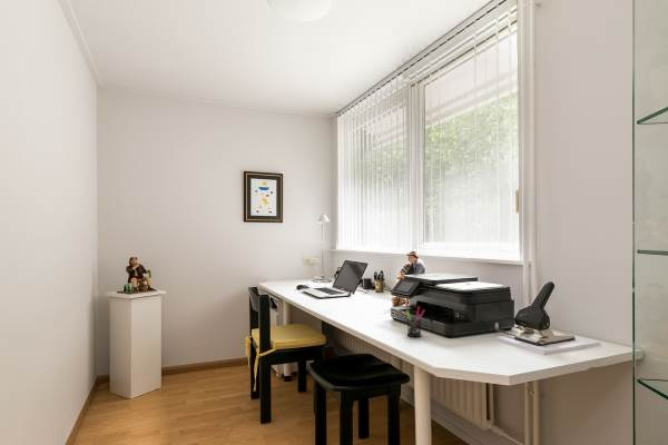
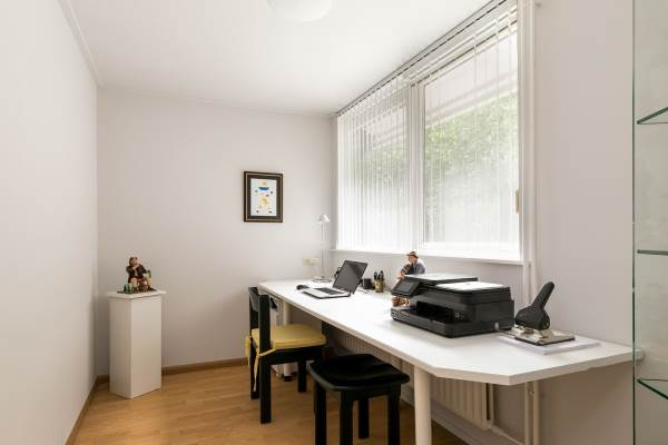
- pen holder (413, 320)
